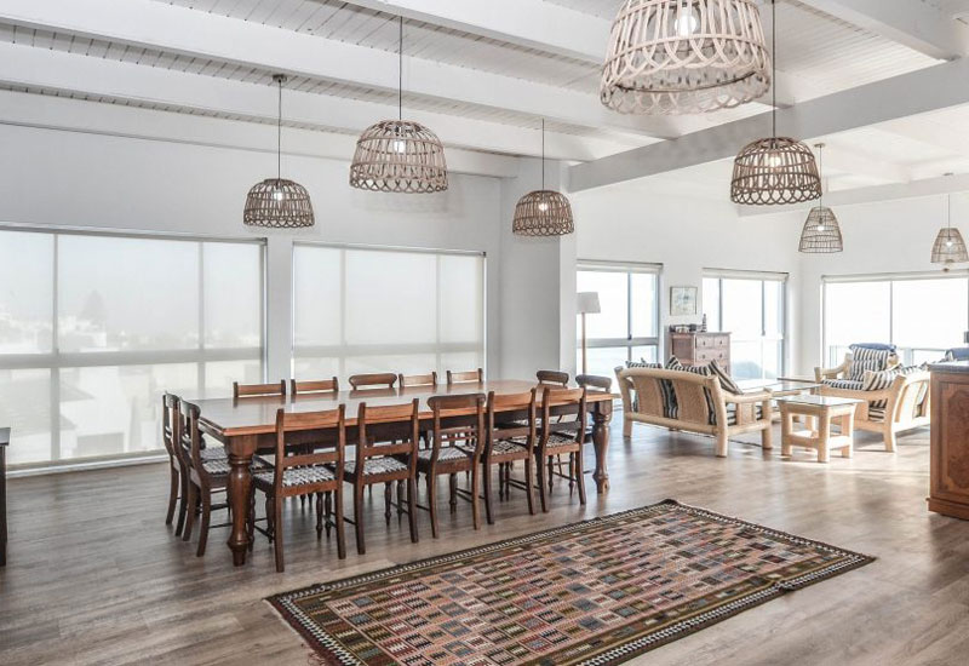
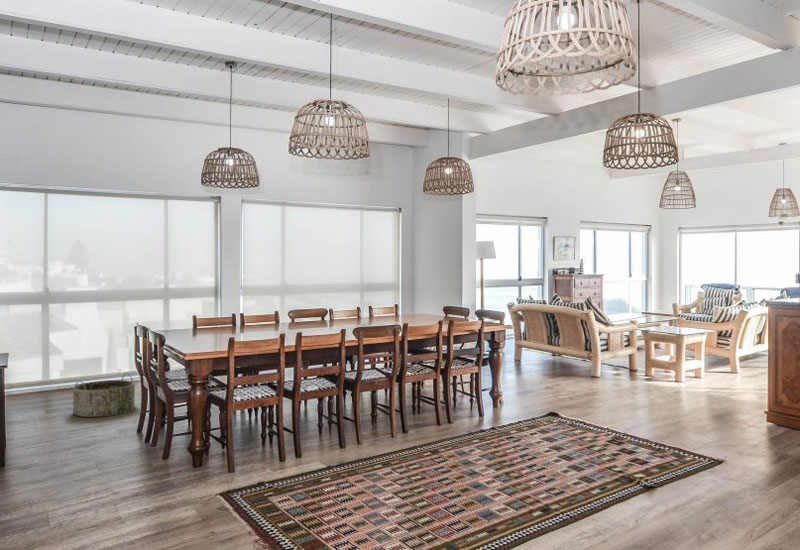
+ basket (104, 393)
